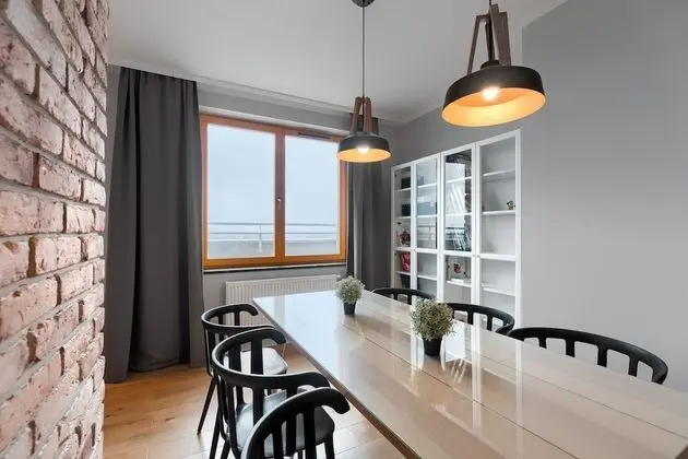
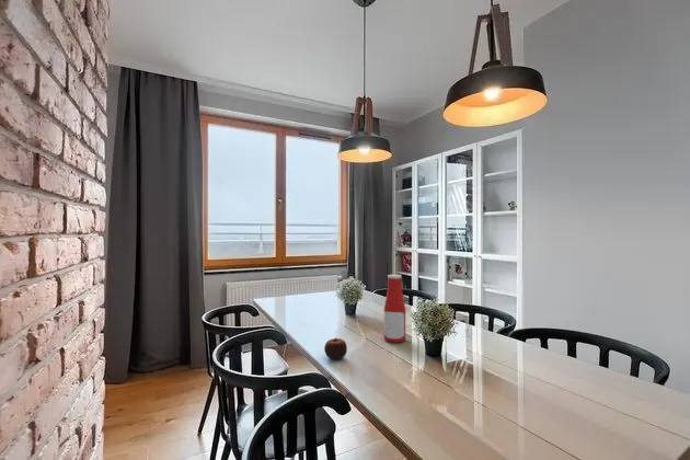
+ bottle (394, 307)
+ apple (335, 347)
